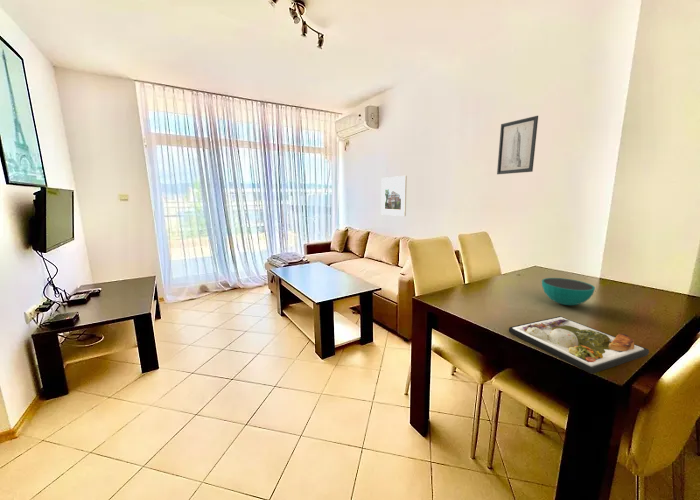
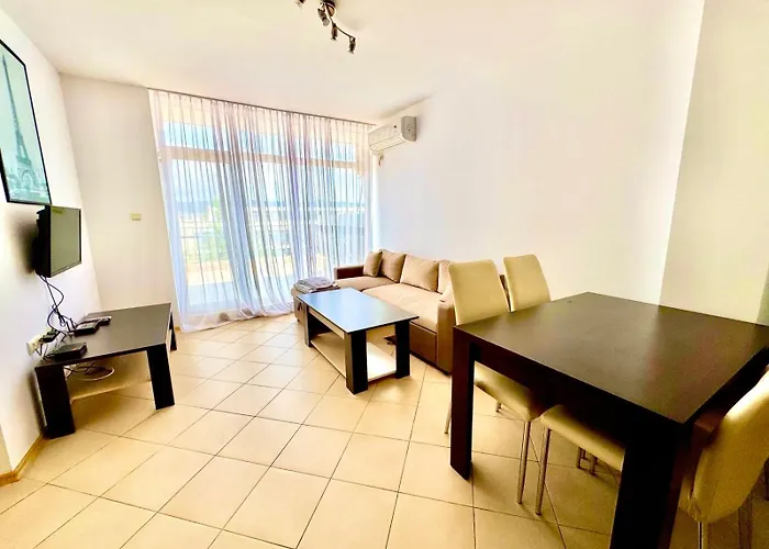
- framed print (393, 196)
- bowl (565, 293)
- dinner plate (573, 336)
- wall art (516, 147)
